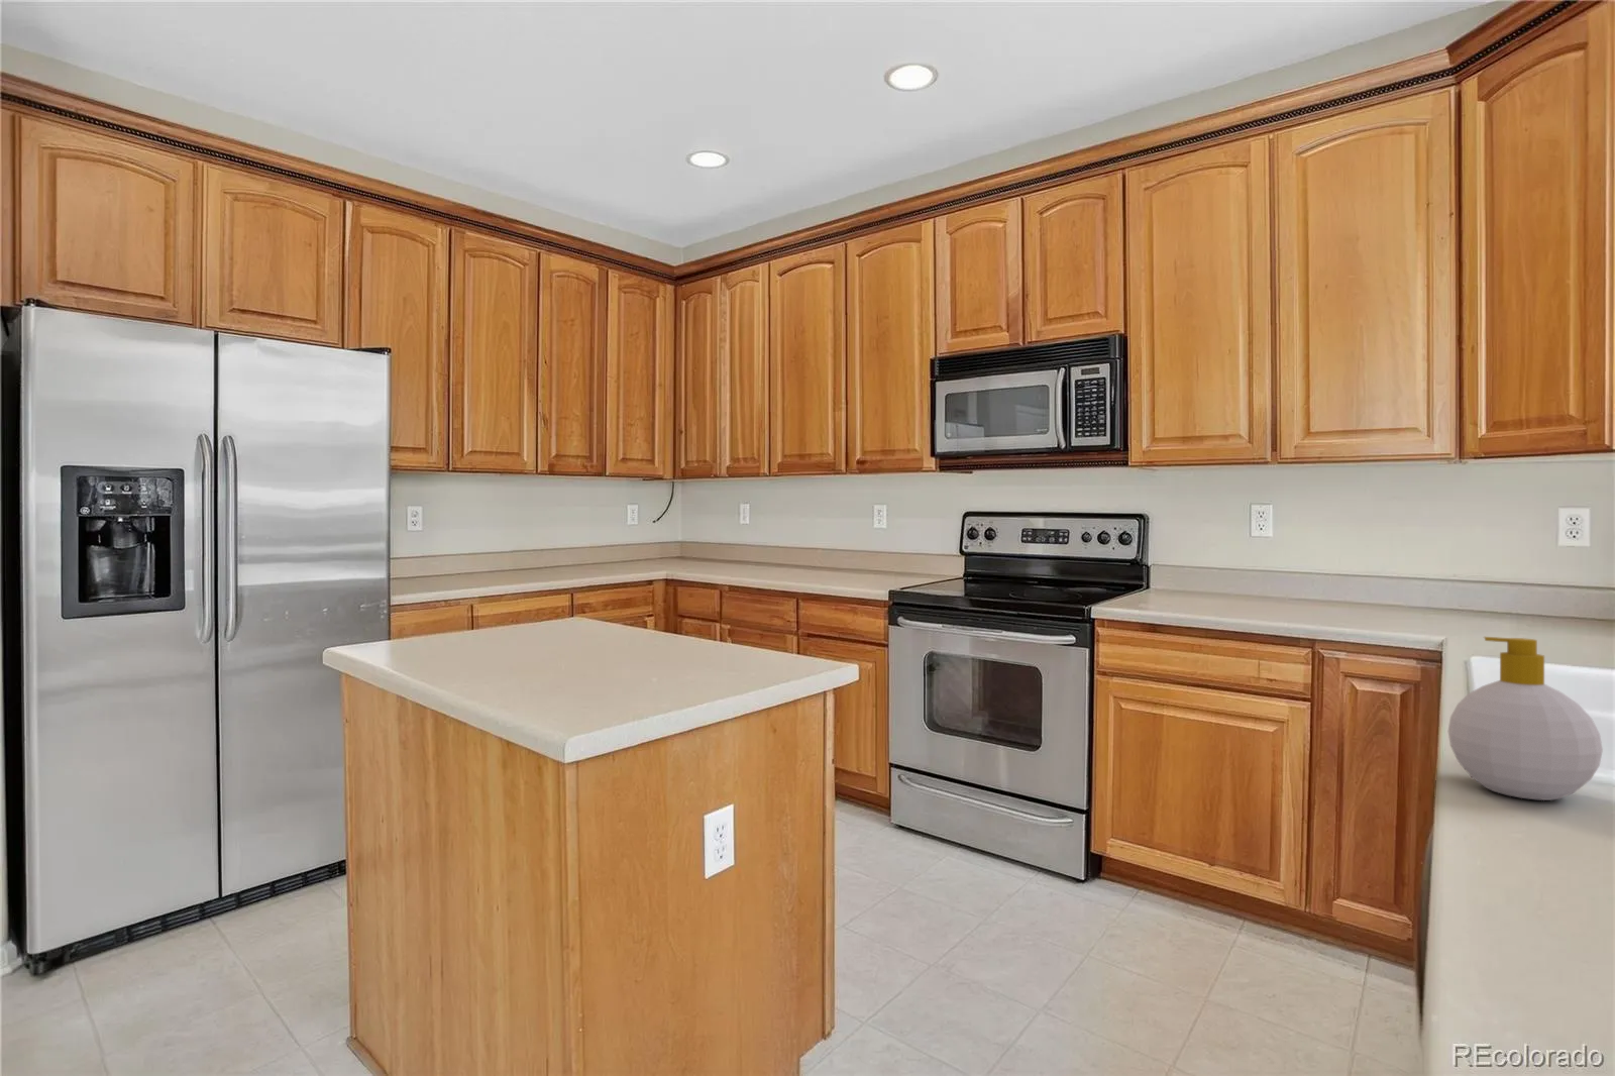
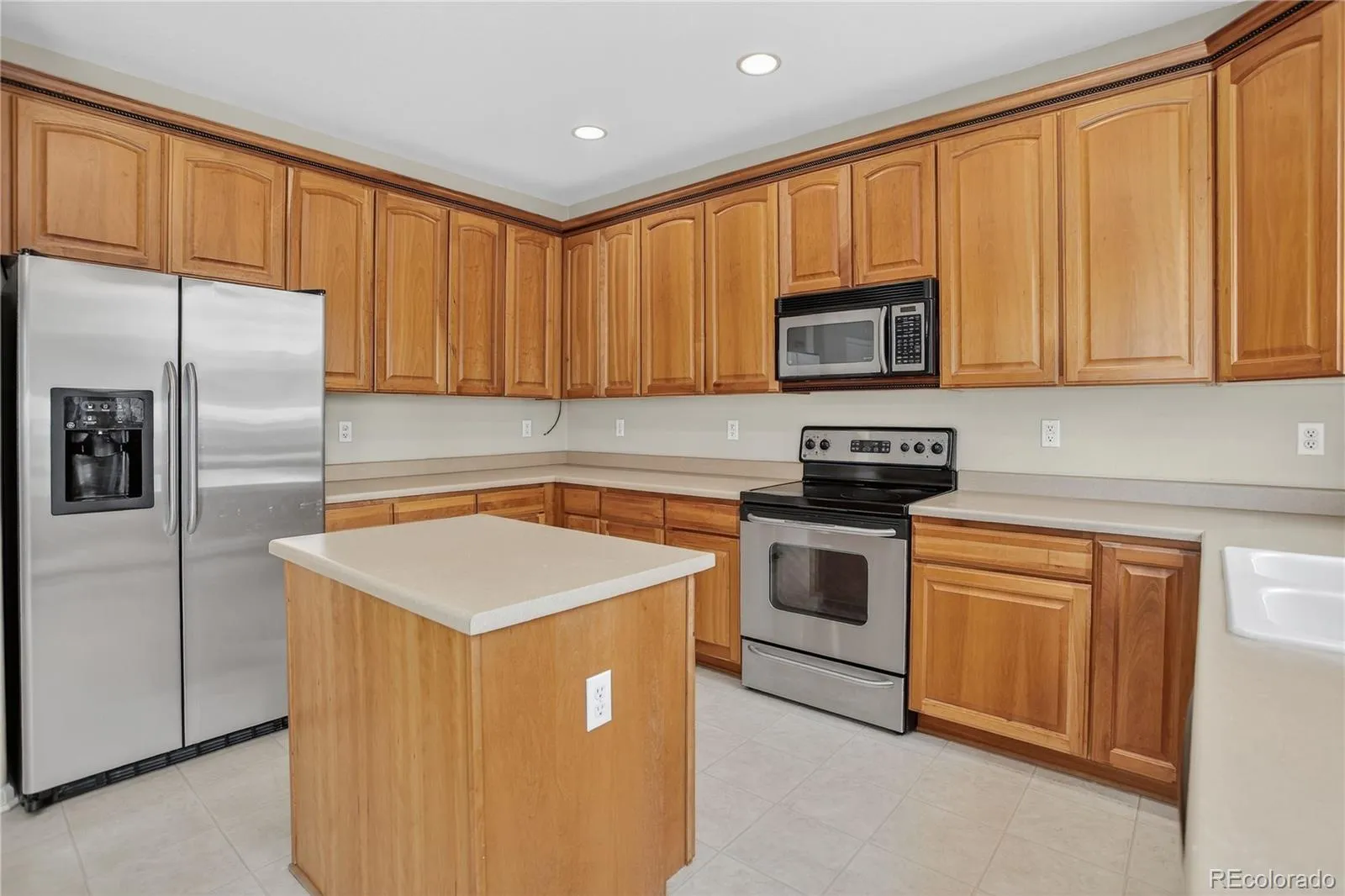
- soap bottle (1521, 715)
